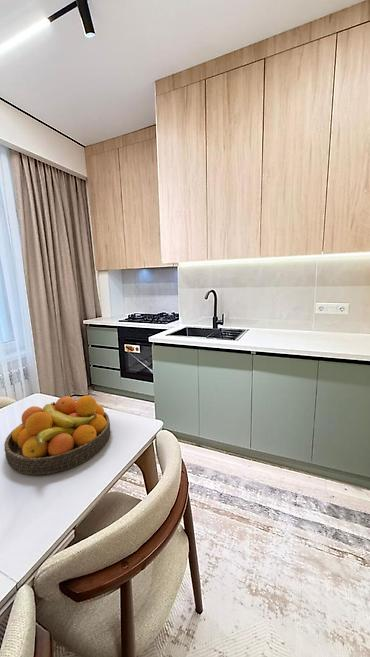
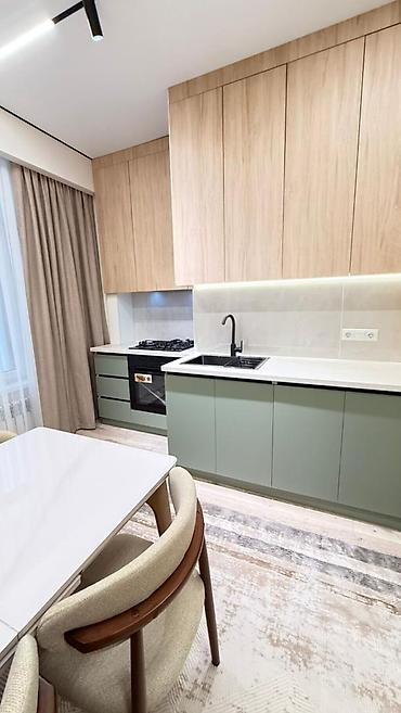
- fruit bowl (59, 422)
